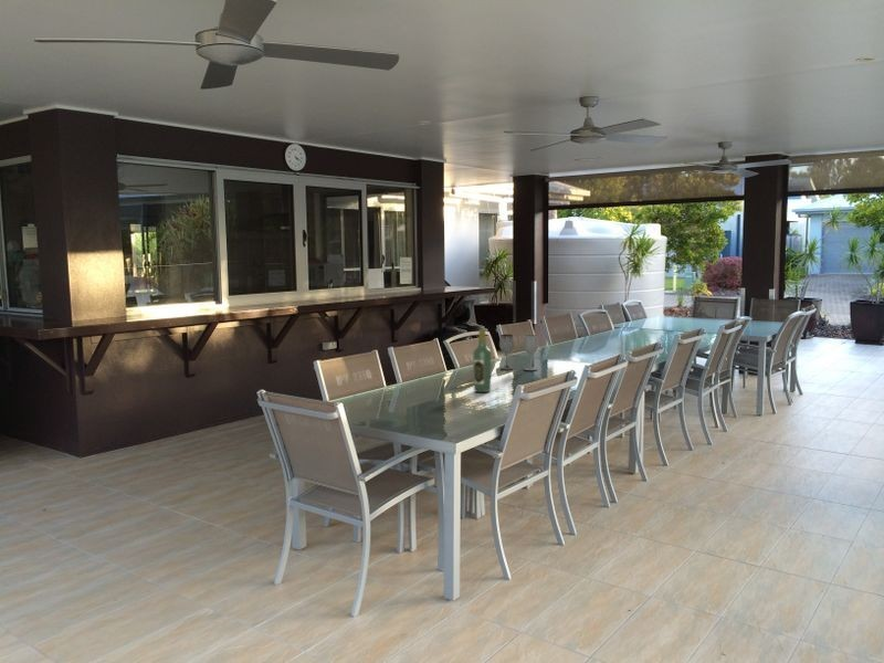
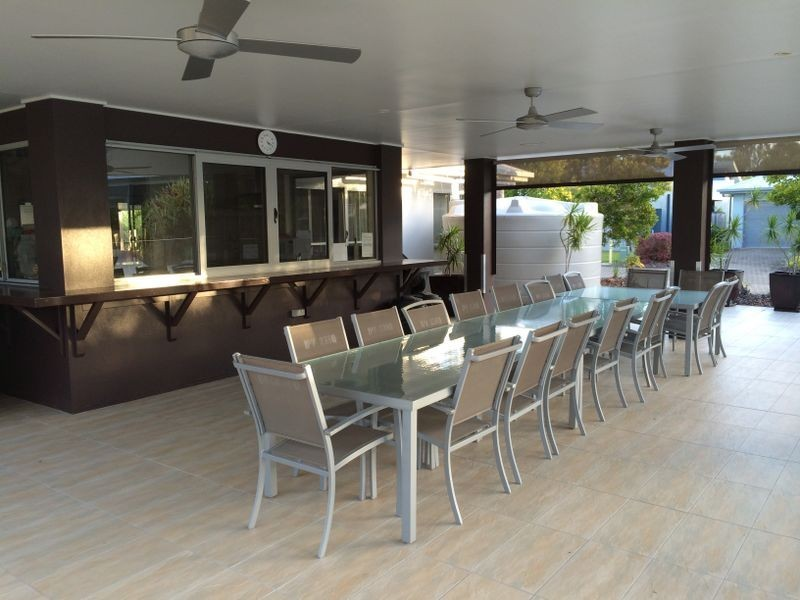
- wine bottle (482, 360)
- wineglass (524, 348)
